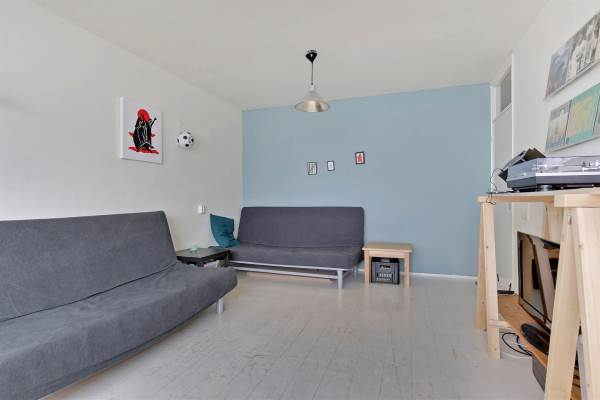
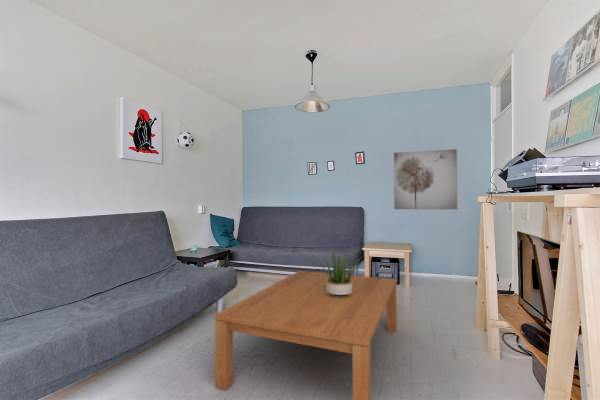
+ potted plant (339, 272)
+ wall art (424, 180)
+ coffee table (322, 323)
